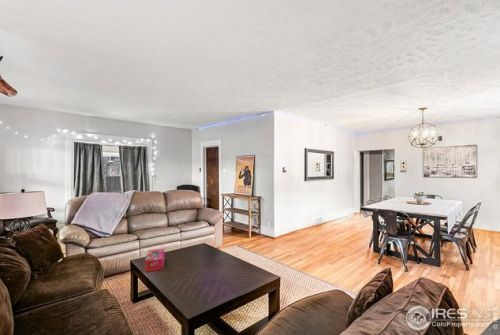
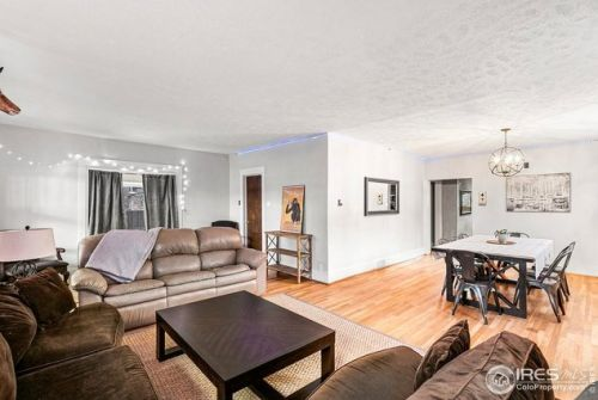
- tissue box (155, 259)
